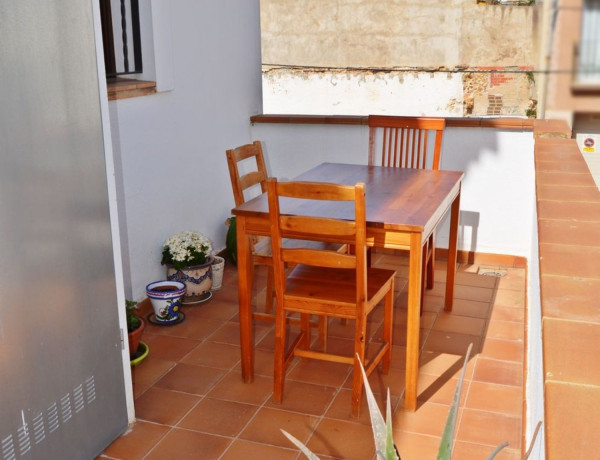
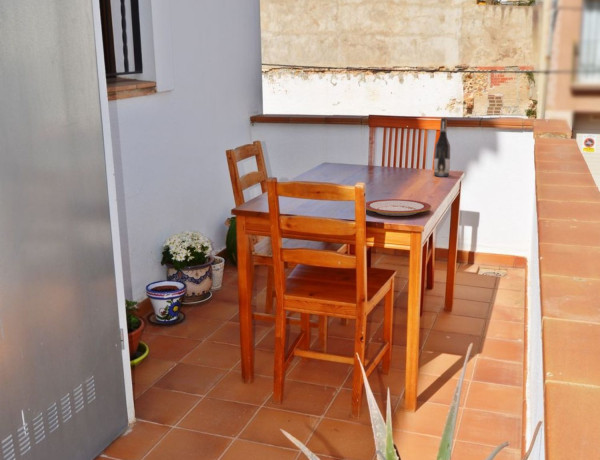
+ plate (396, 208)
+ wine bottle (442, 146)
